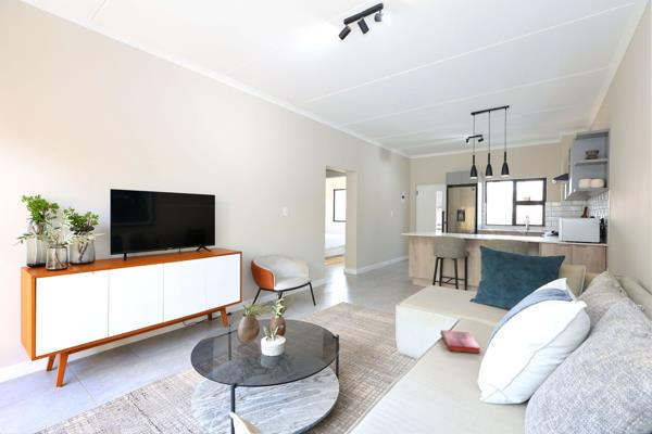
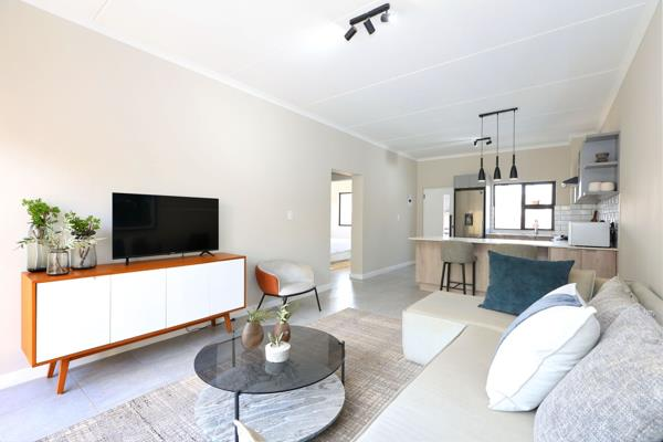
- hardback book (459, 341)
